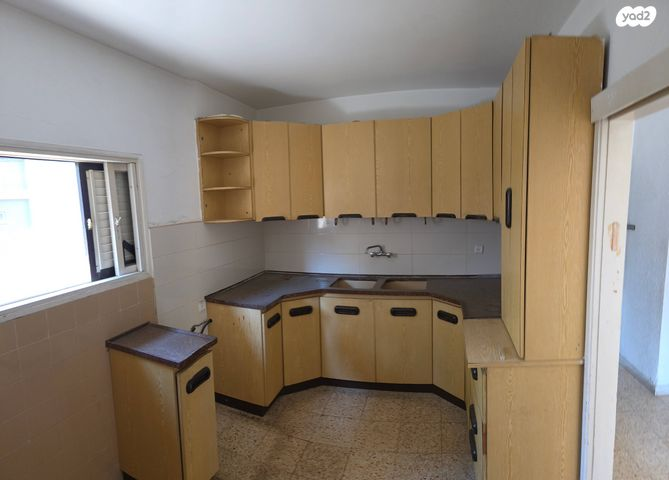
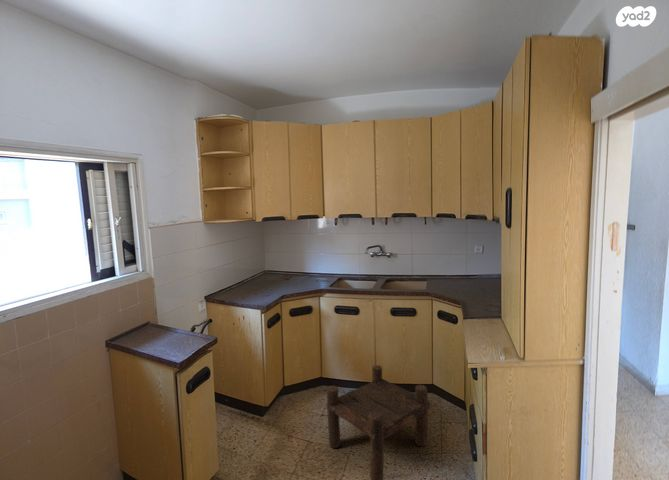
+ stool (376, 416)
